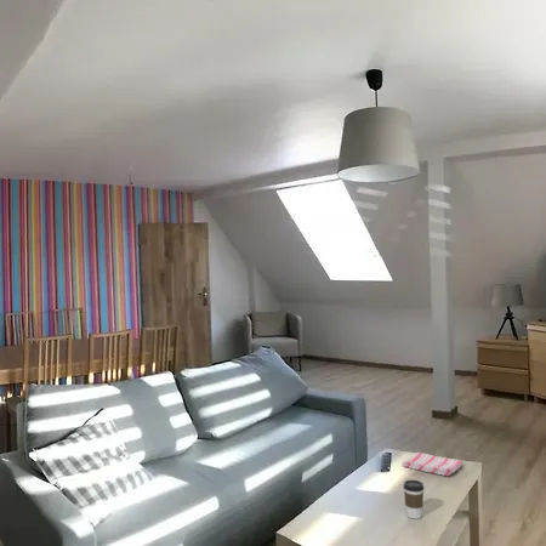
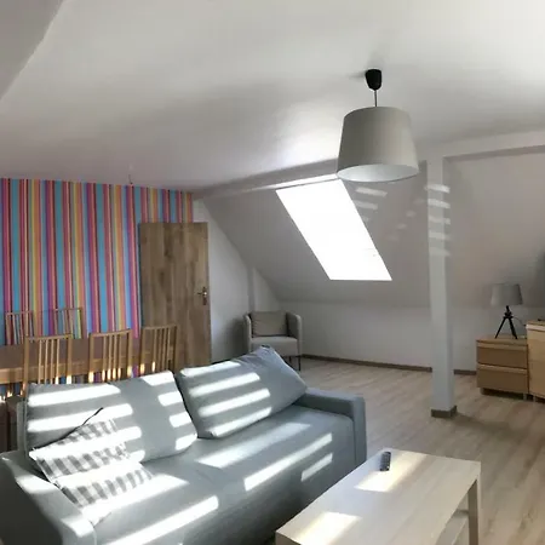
- dish towel (432, 462)
- coffee cup (414, 499)
